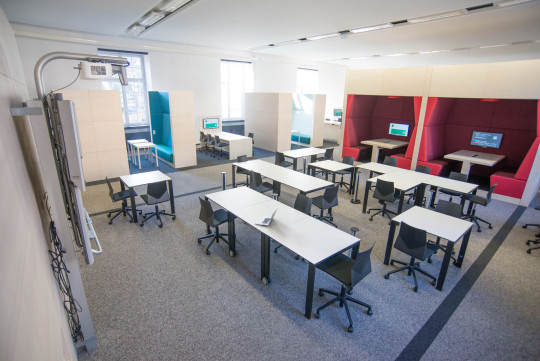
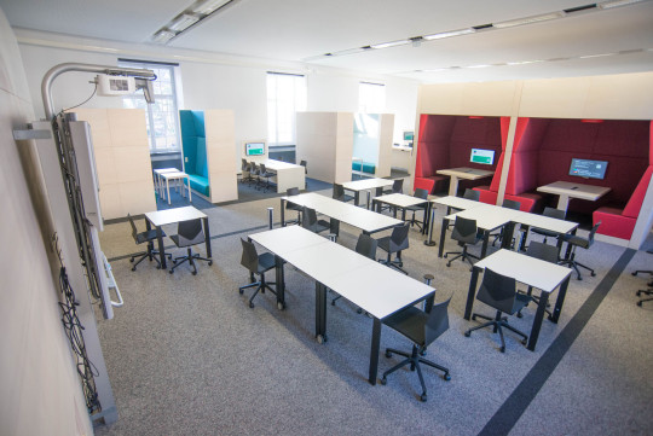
- laptop (266, 217)
